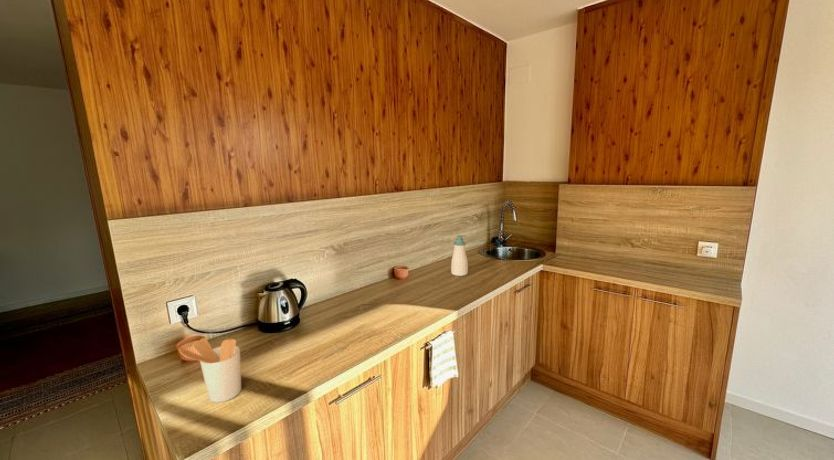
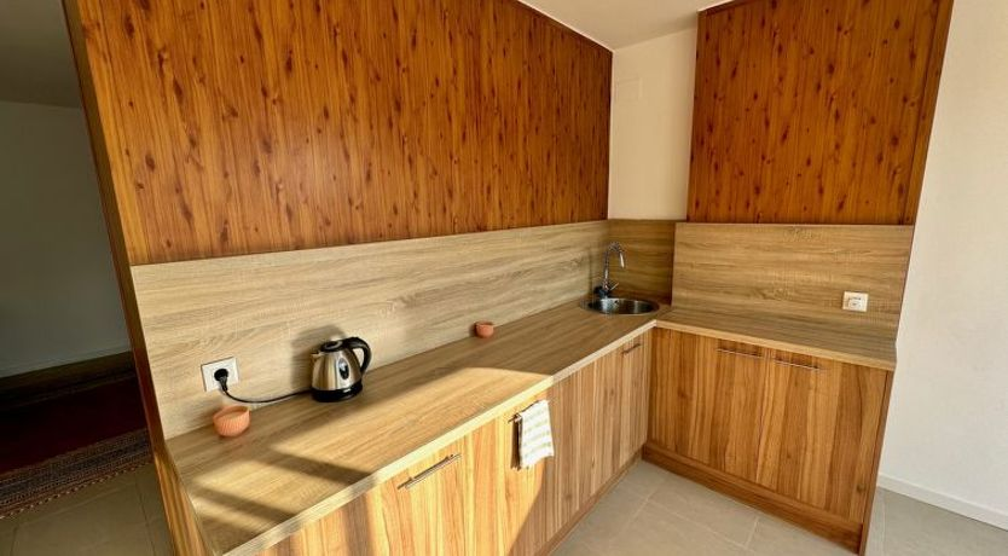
- utensil holder (212, 368)
- soap bottle (459, 255)
